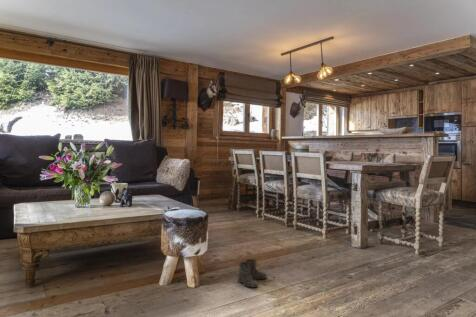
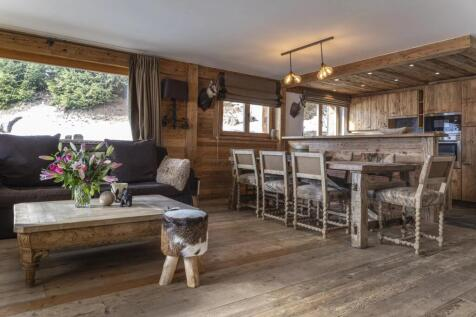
- boots (251, 271)
